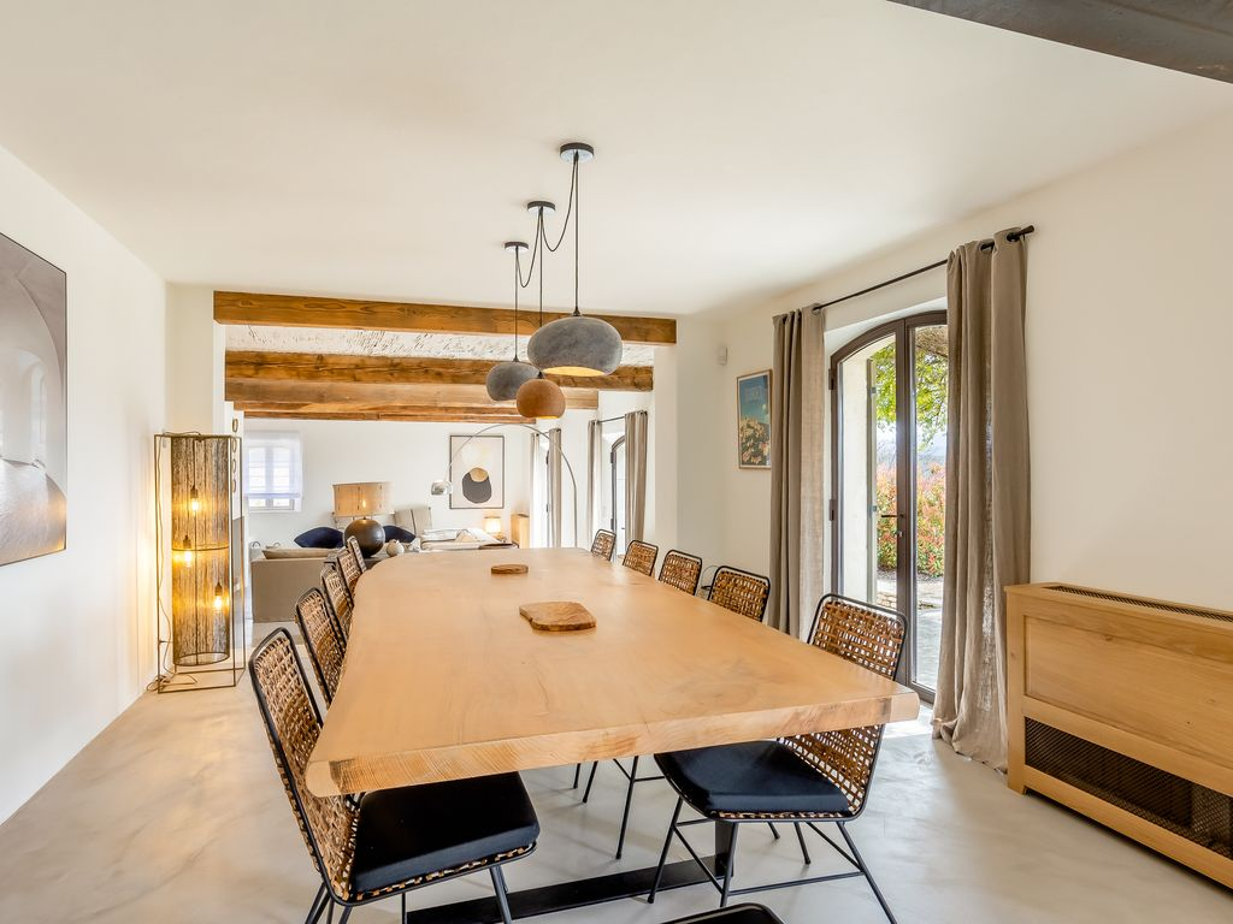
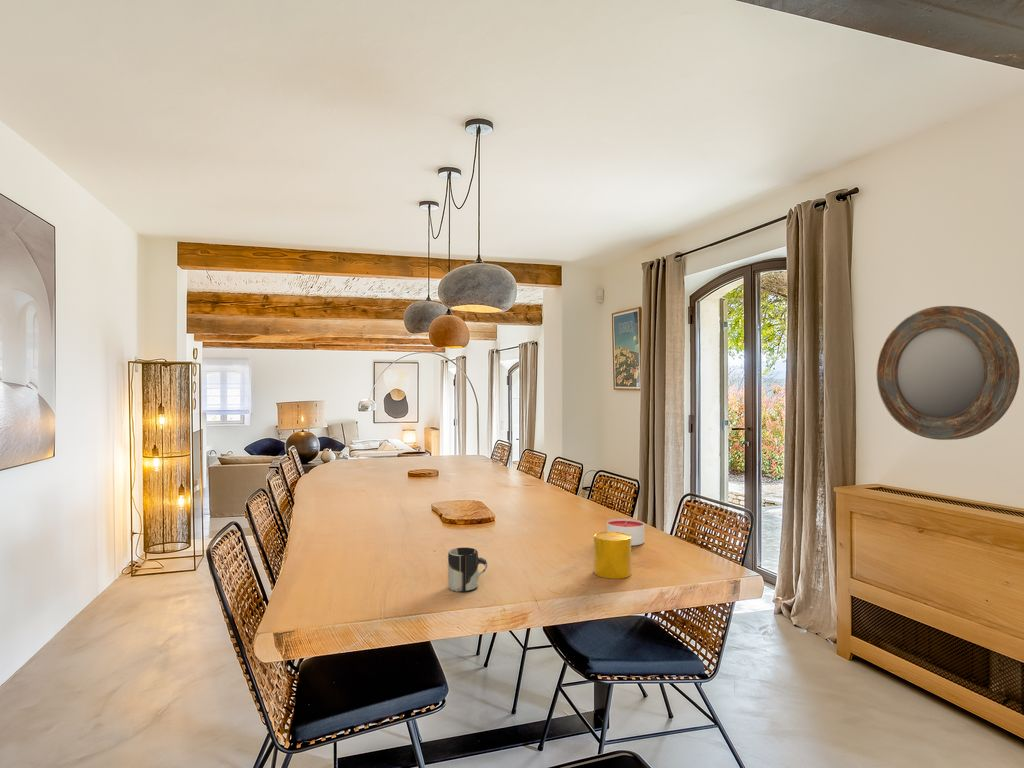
+ cup (612, 554)
+ cup (468, 569)
+ home mirror (940, 372)
+ candle (625, 531)
